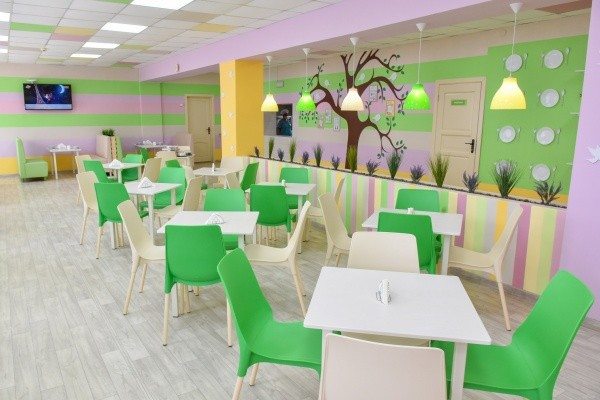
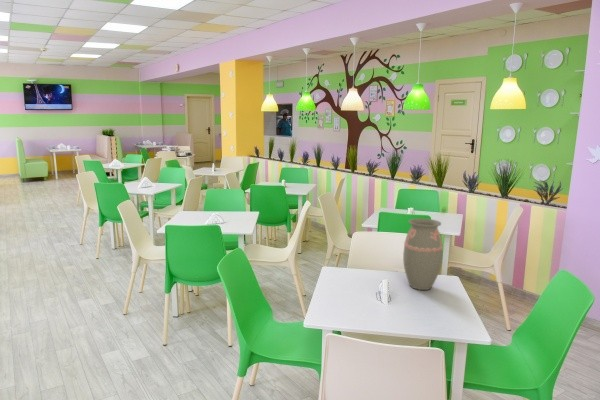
+ decorative vase (422, 254)
